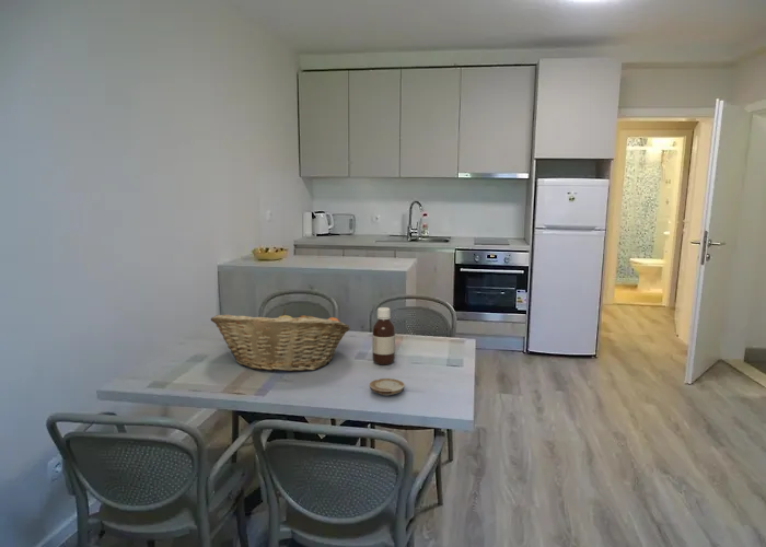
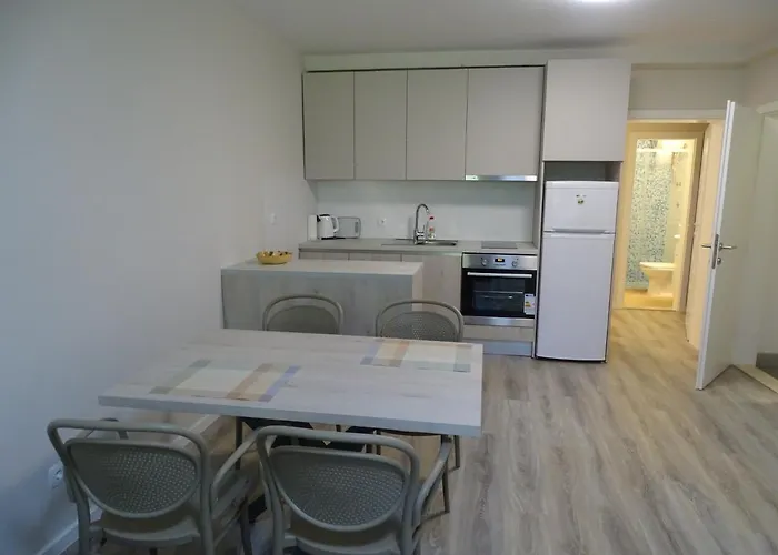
- plate (386, 387)
- fruit basket (280, 334)
- bottle (383, 335)
